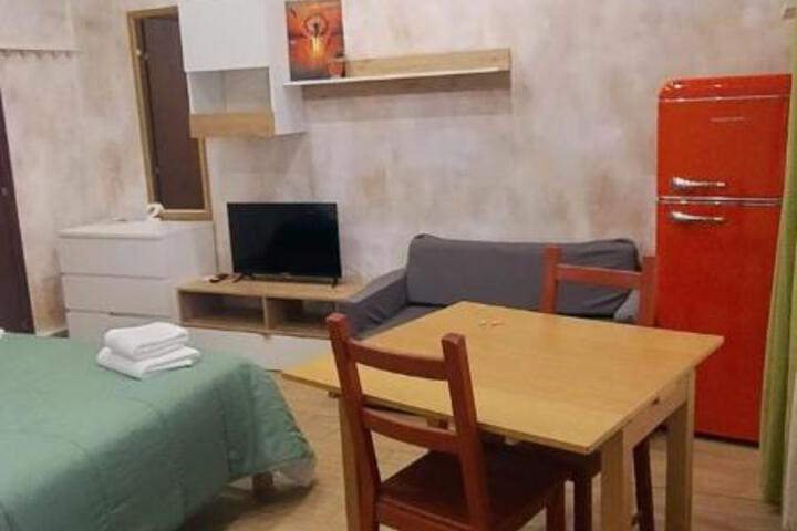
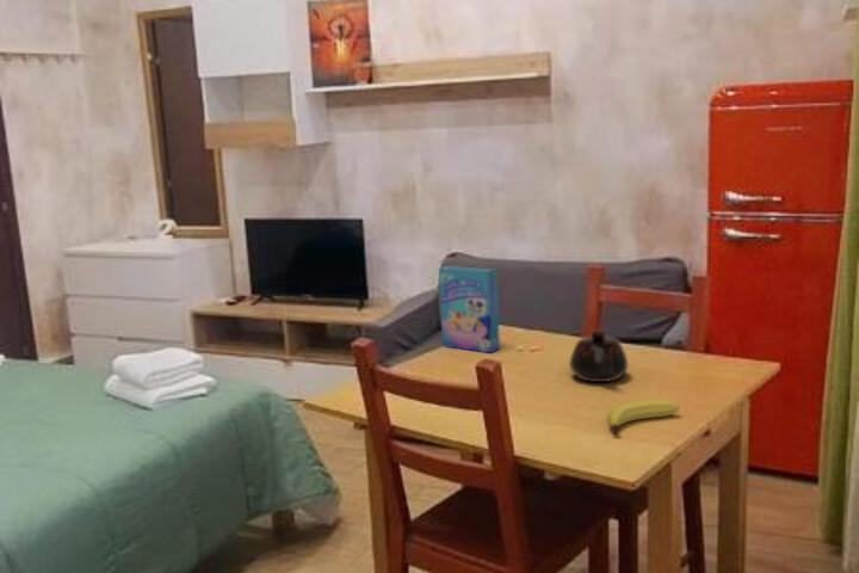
+ fruit (642, 414)
+ teapot (599, 355)
+ cereal box (469, 308)
